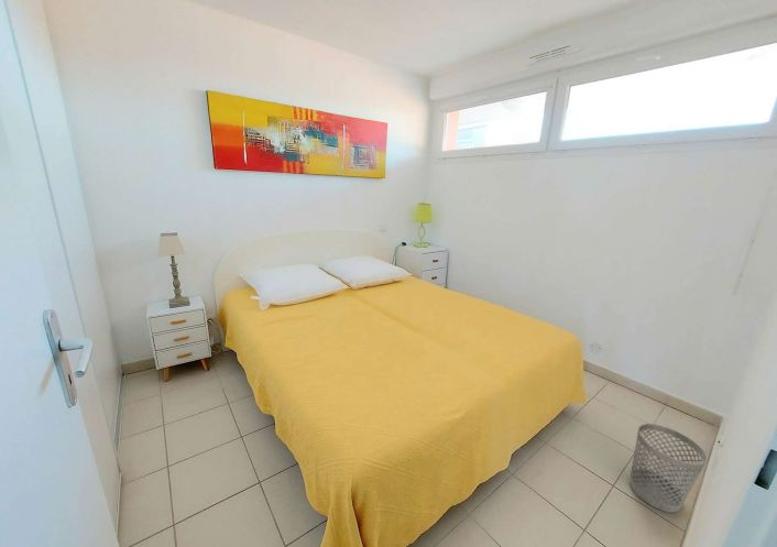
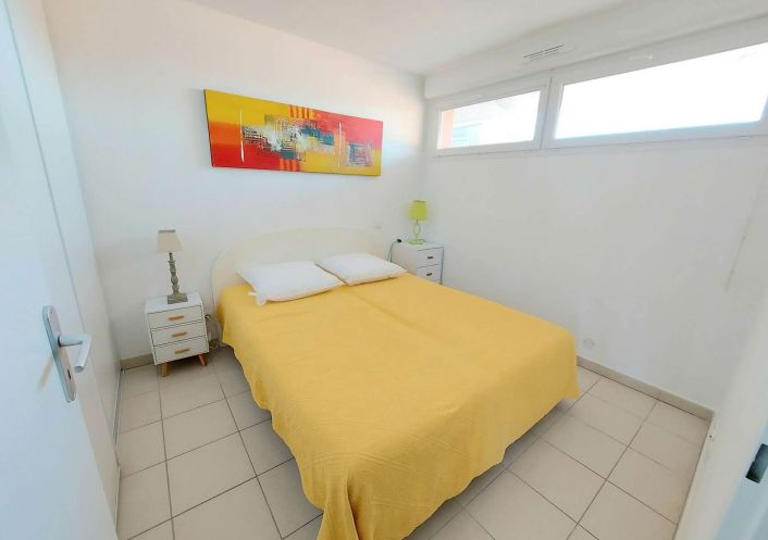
- wastebasket (661, 467)
